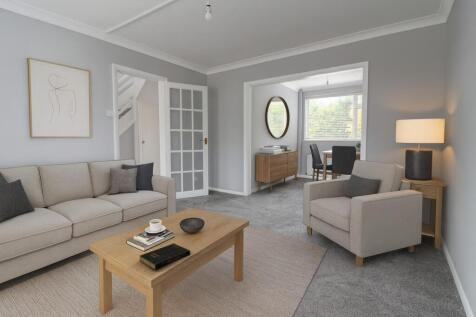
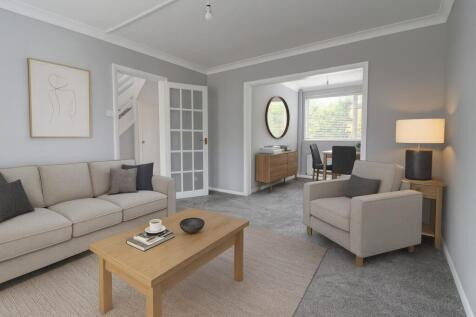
- book (166, 254)
